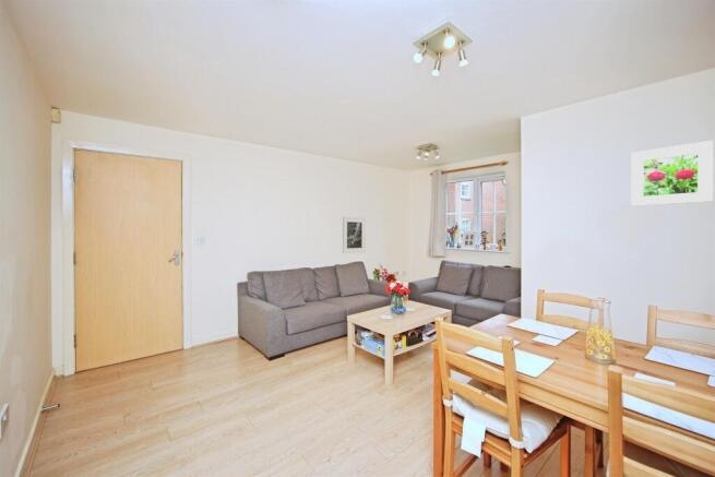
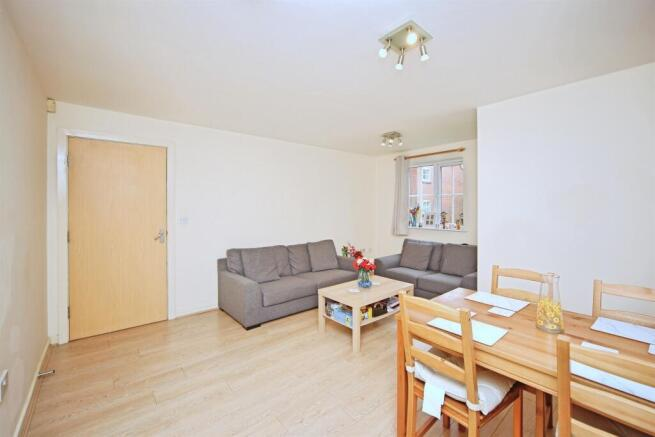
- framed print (669, 175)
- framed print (354, 235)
